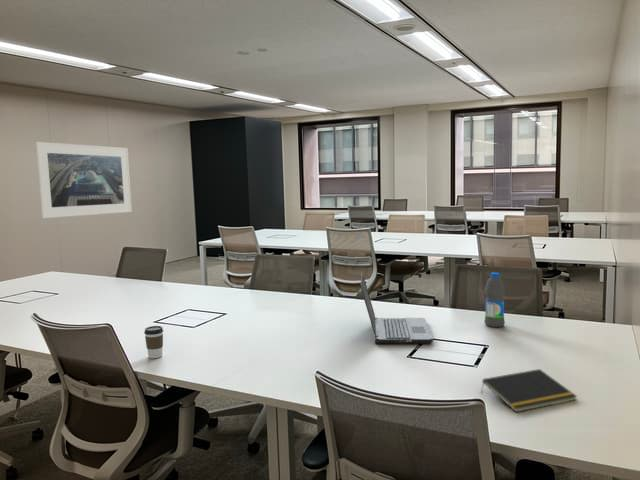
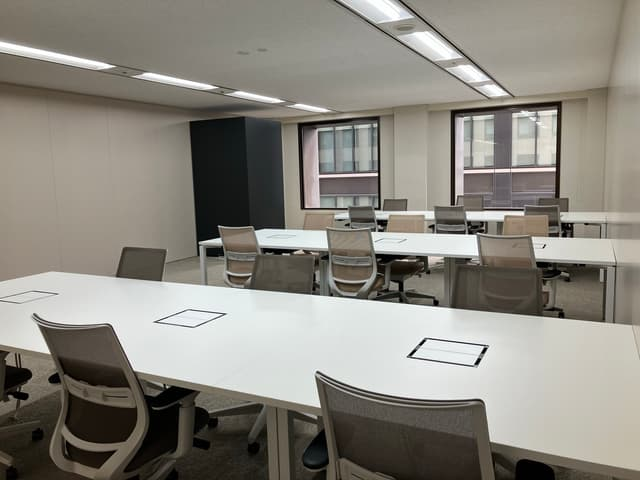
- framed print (88, 180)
- coffee cup (154, 342)
- water bottle (494, 299)
- notepad (528, 389)
- laptop computer (395, 318)
